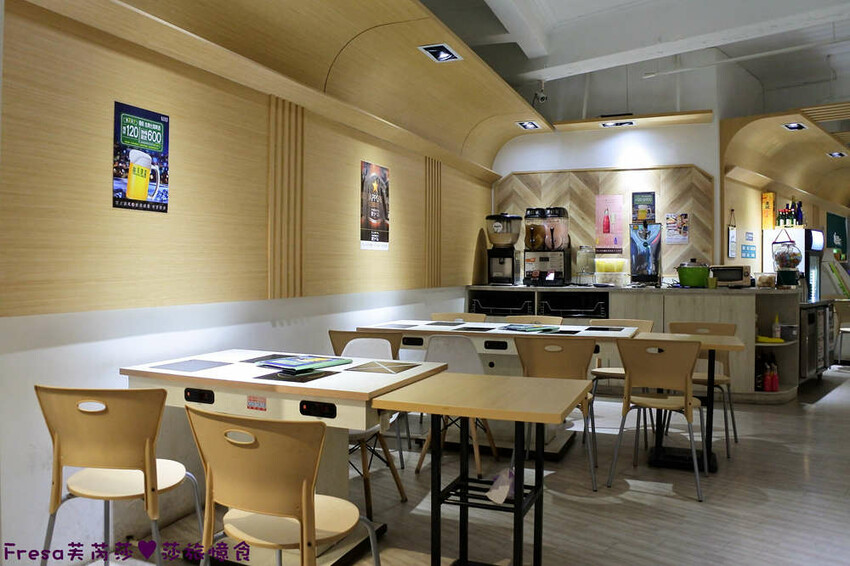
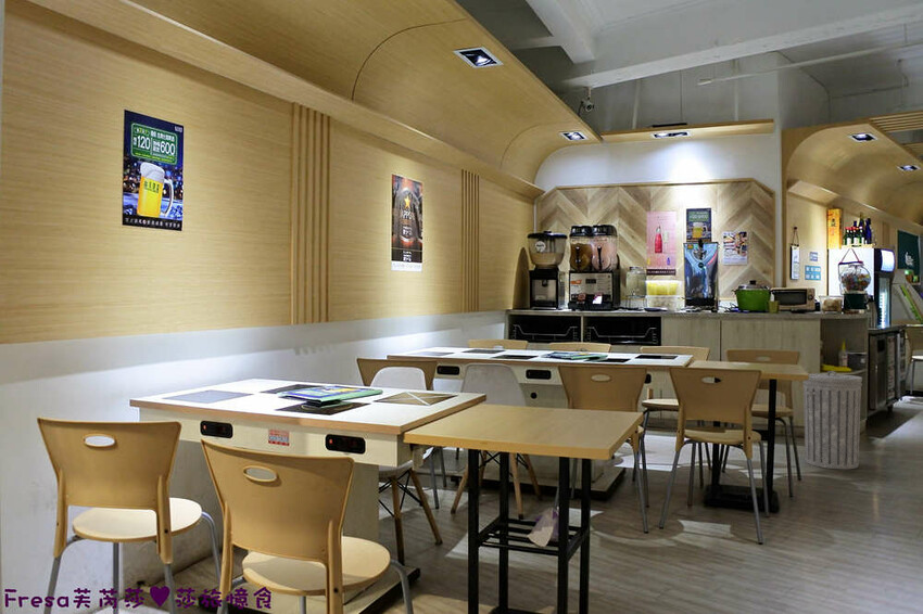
+ trash can (831, 417)
